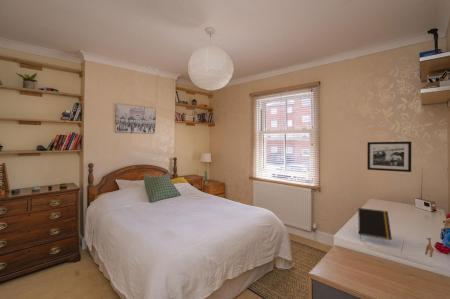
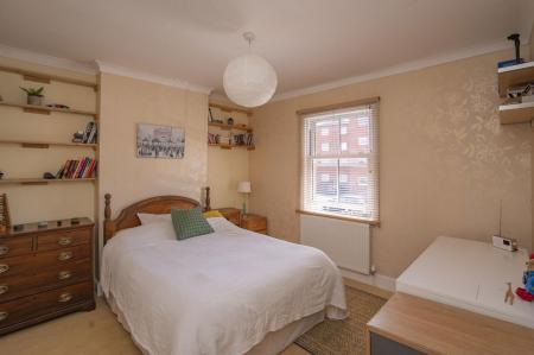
- picture frame (388, 156)
- notepad (373, 225)
